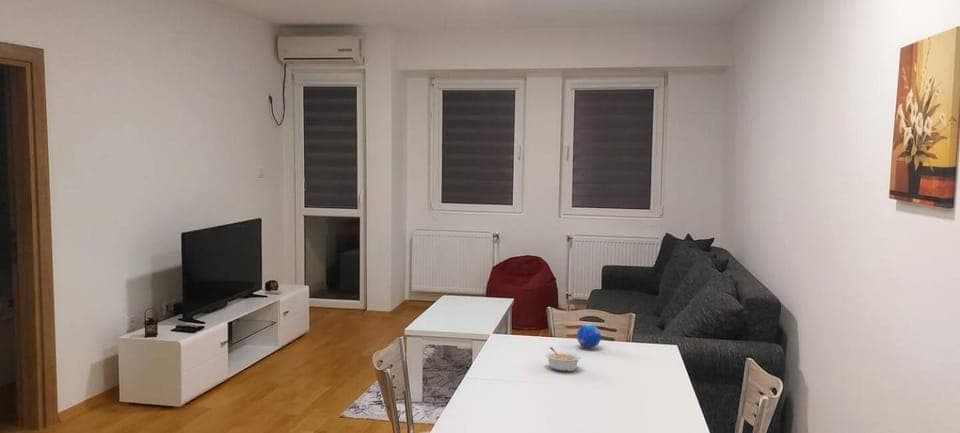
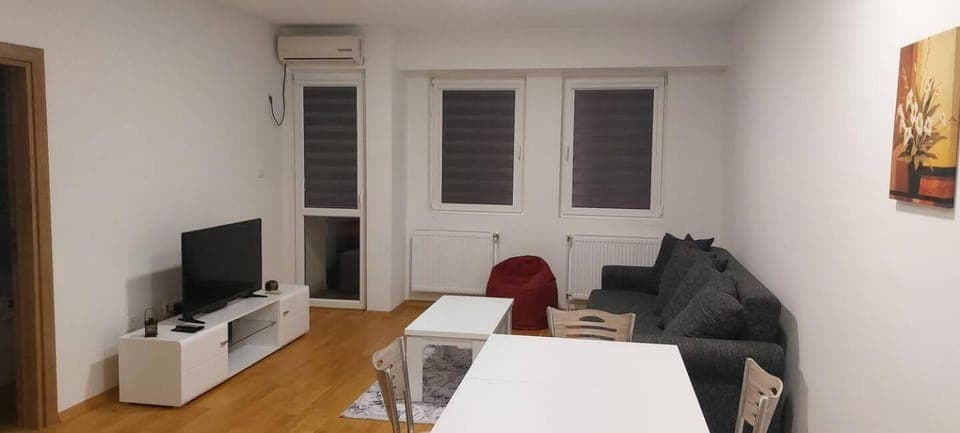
- decorative orb (588, 336)
- legume (561, 360)
